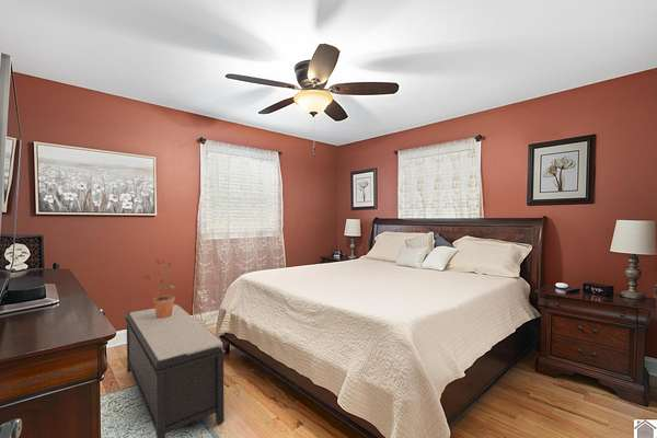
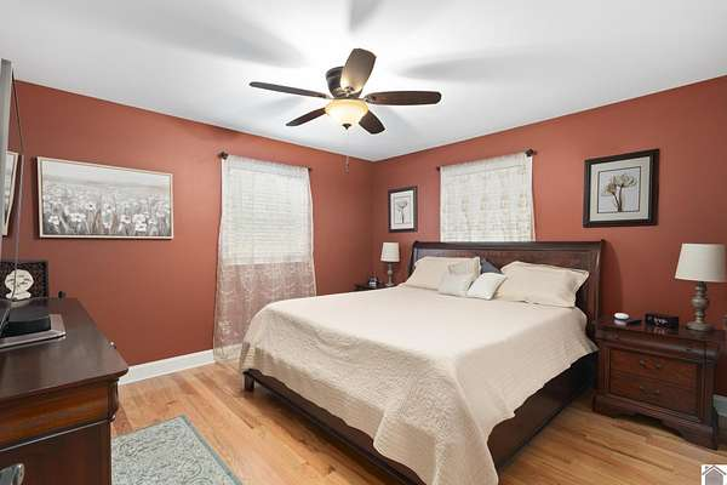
- bench (169, 359)
- potted plant (160, 287)
